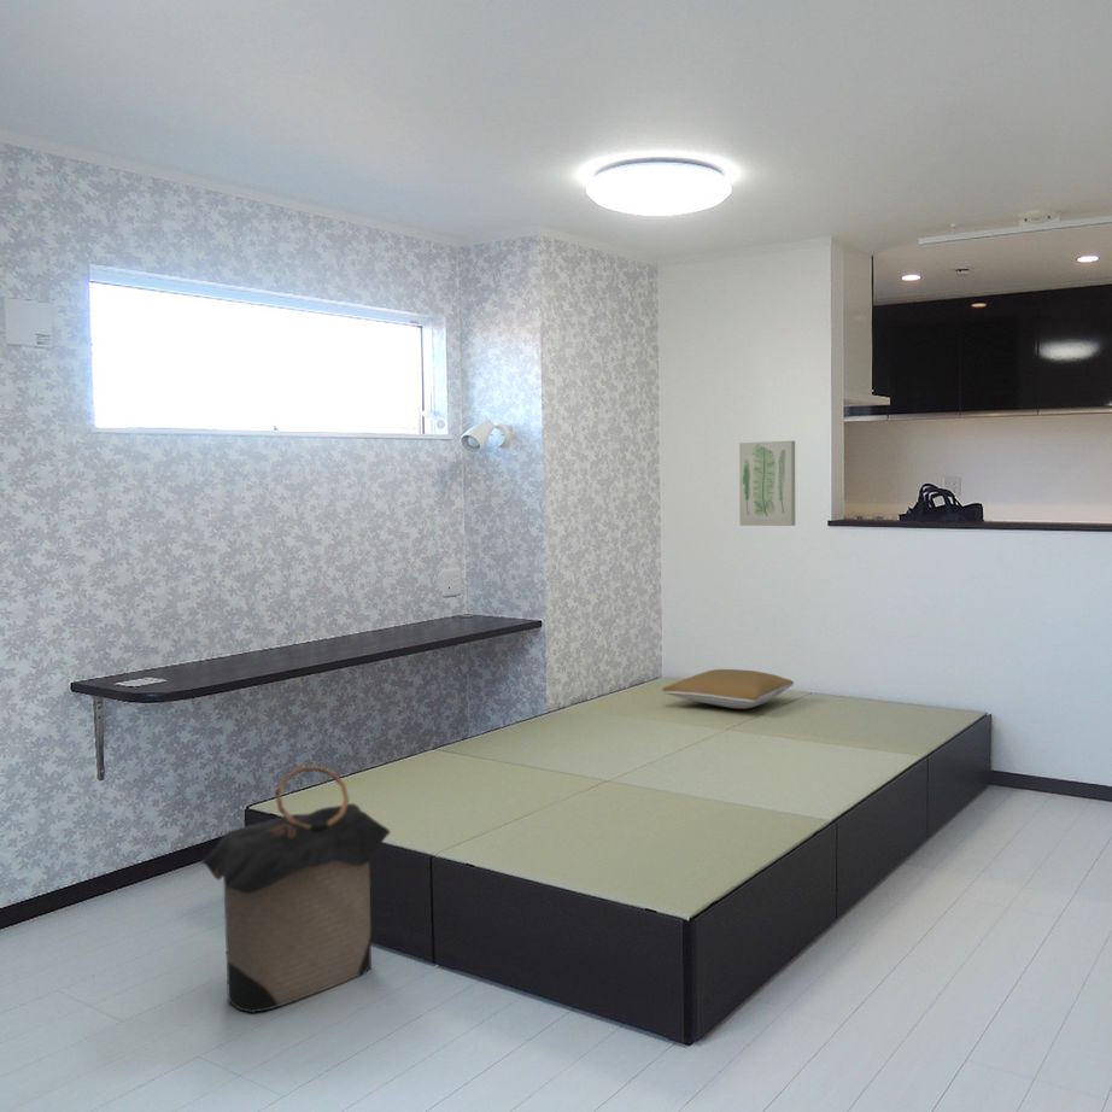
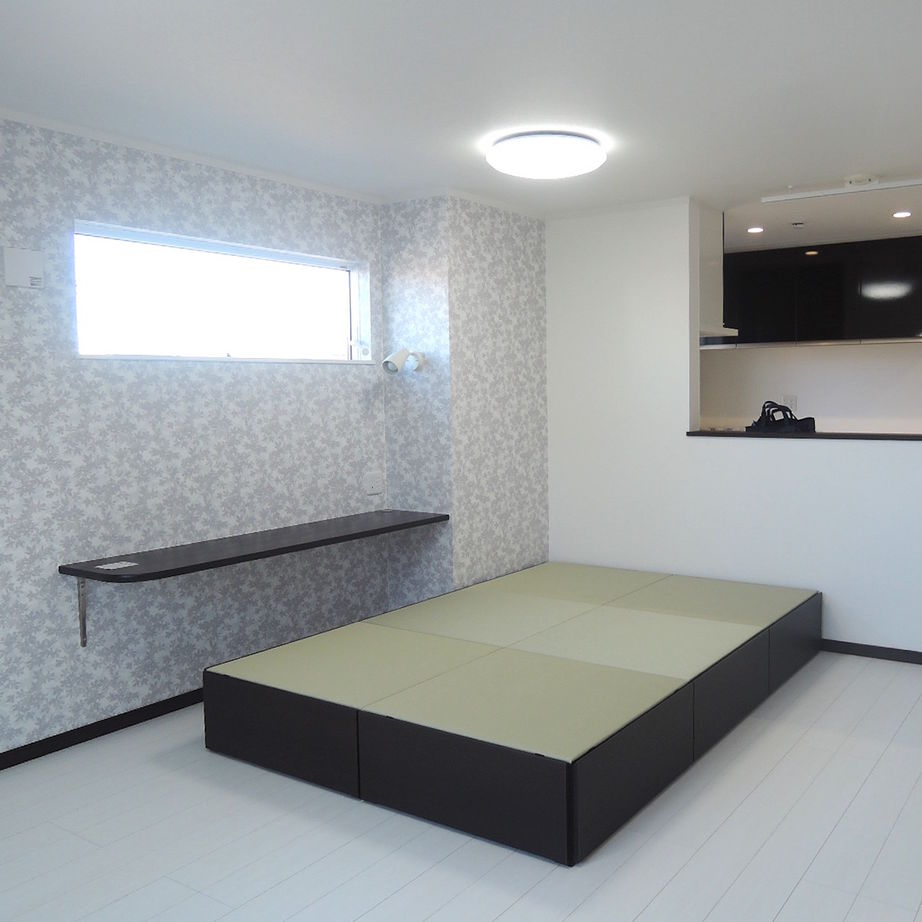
- pillow (728, 687)
- wall art (767, 484)
- laundry hamper (298, 880)
